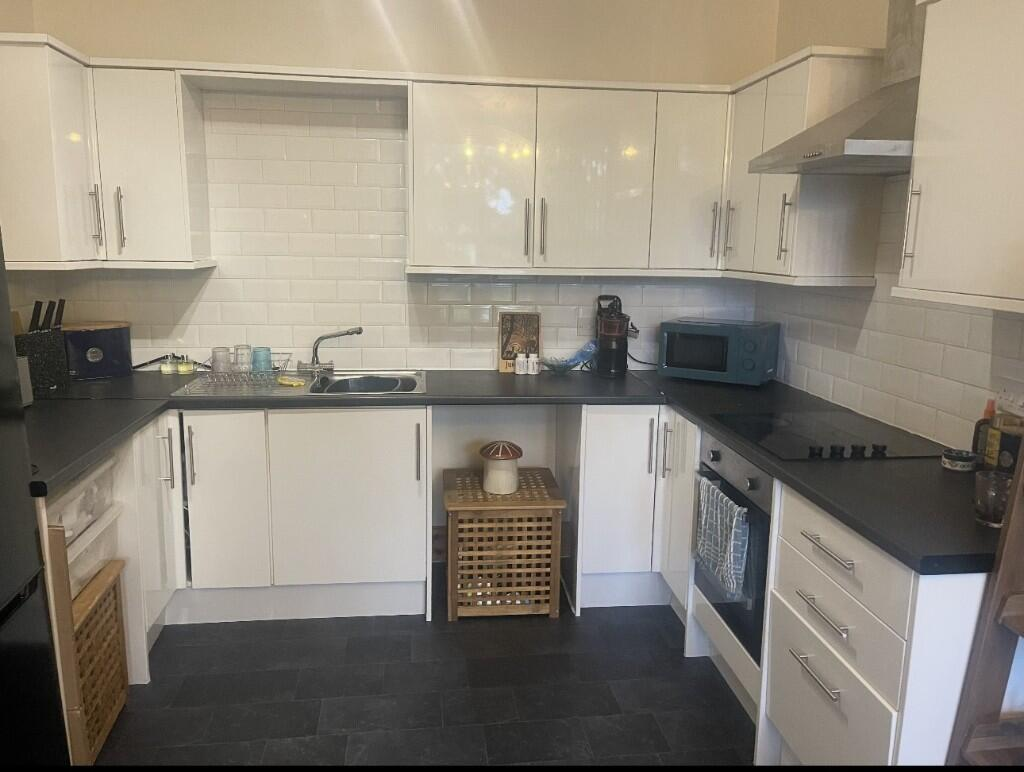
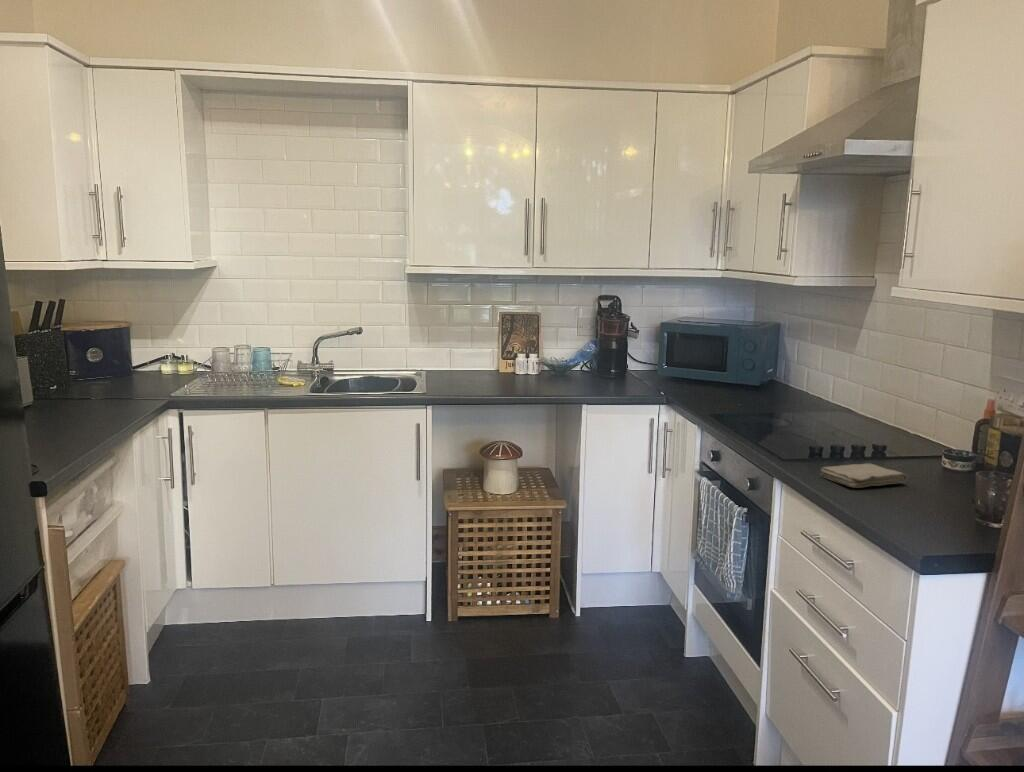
+ washcloth (862, 474)
